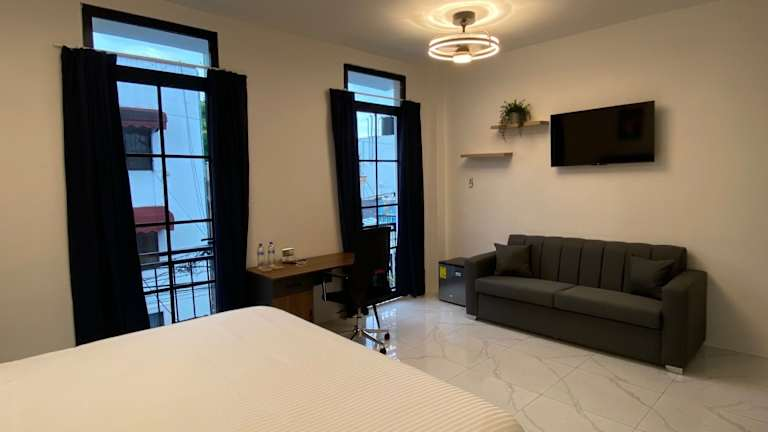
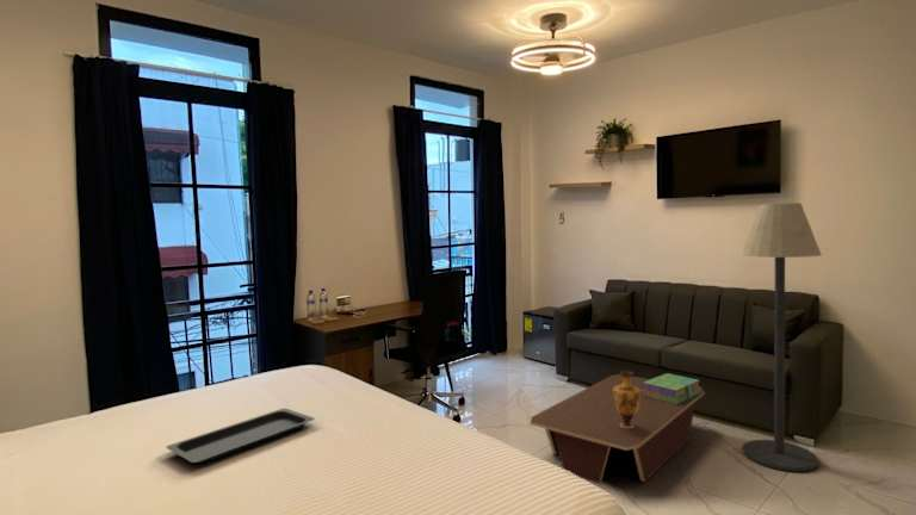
+ stack of books (670, 386)
+ vase (626, 398)
+ coffee table (621, 422)
+ serving tray (245, 434)
+ floor lamp (779, 331)
